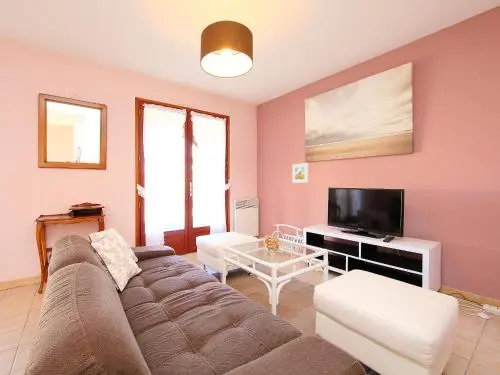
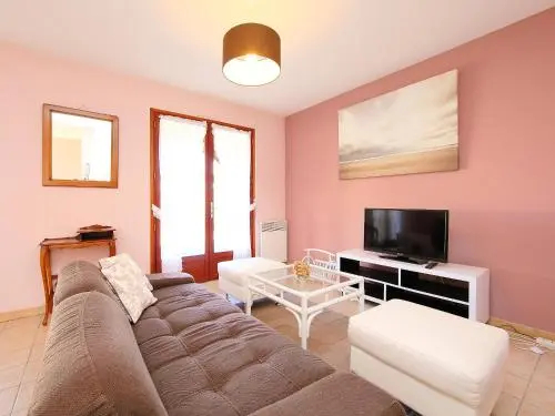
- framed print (300, 173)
